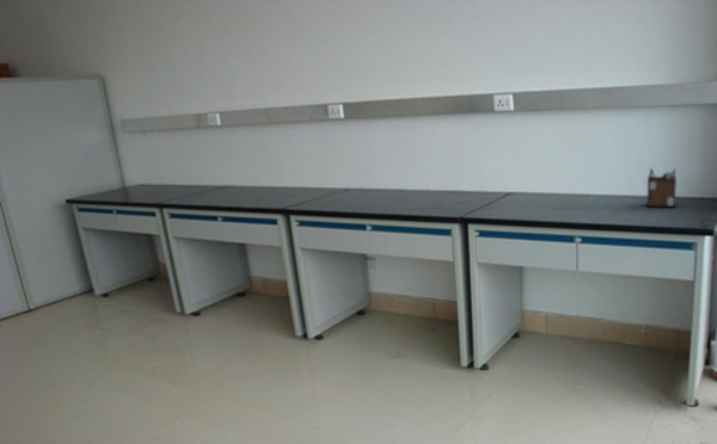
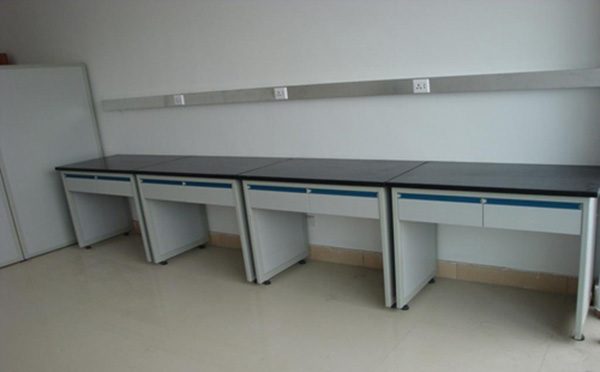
- desk organizer (661, 186)
